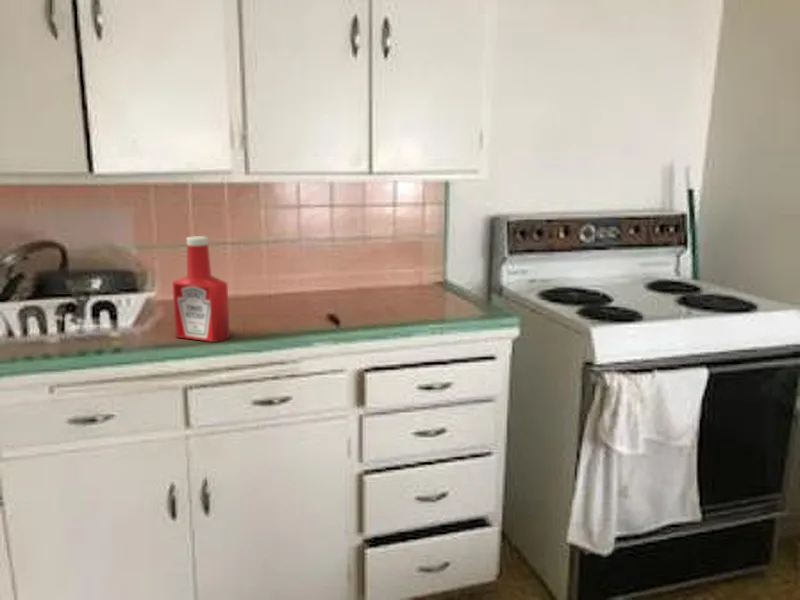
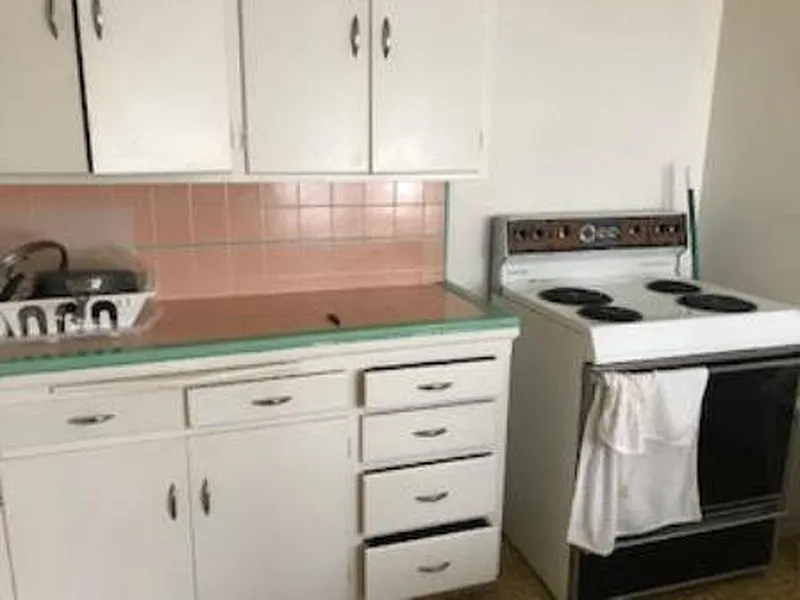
- soap bottle (199, 287)
